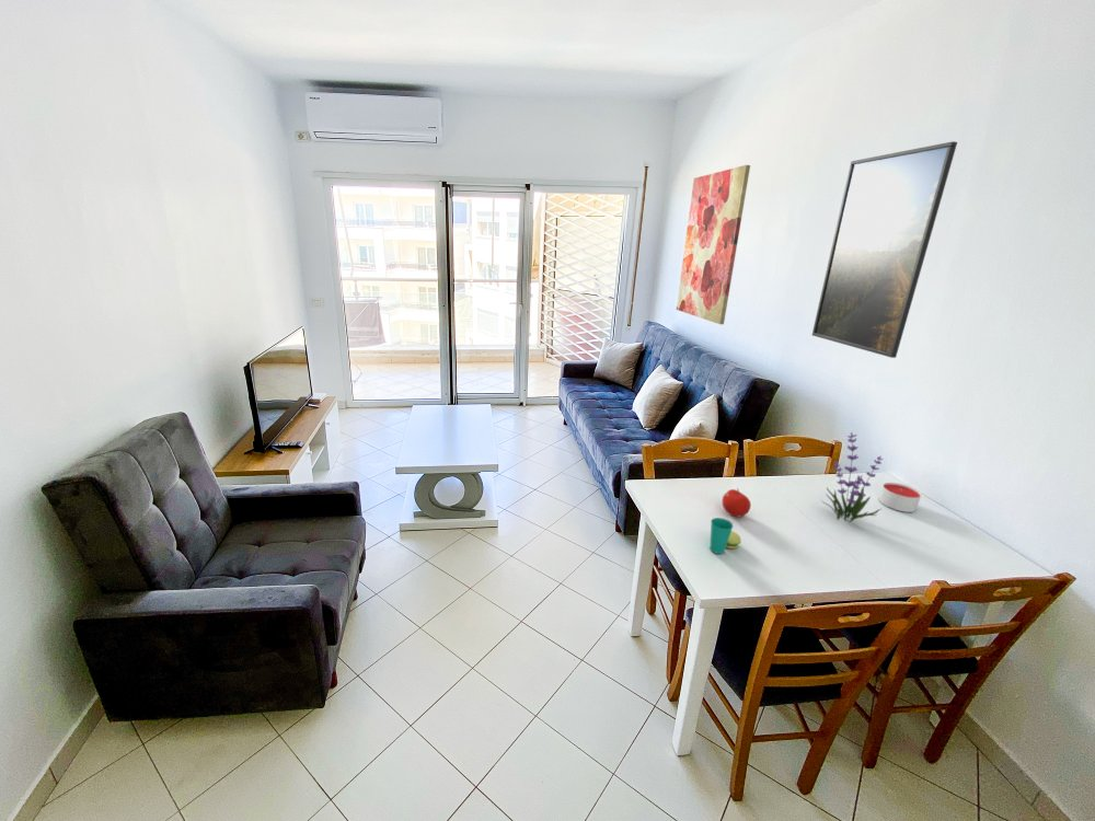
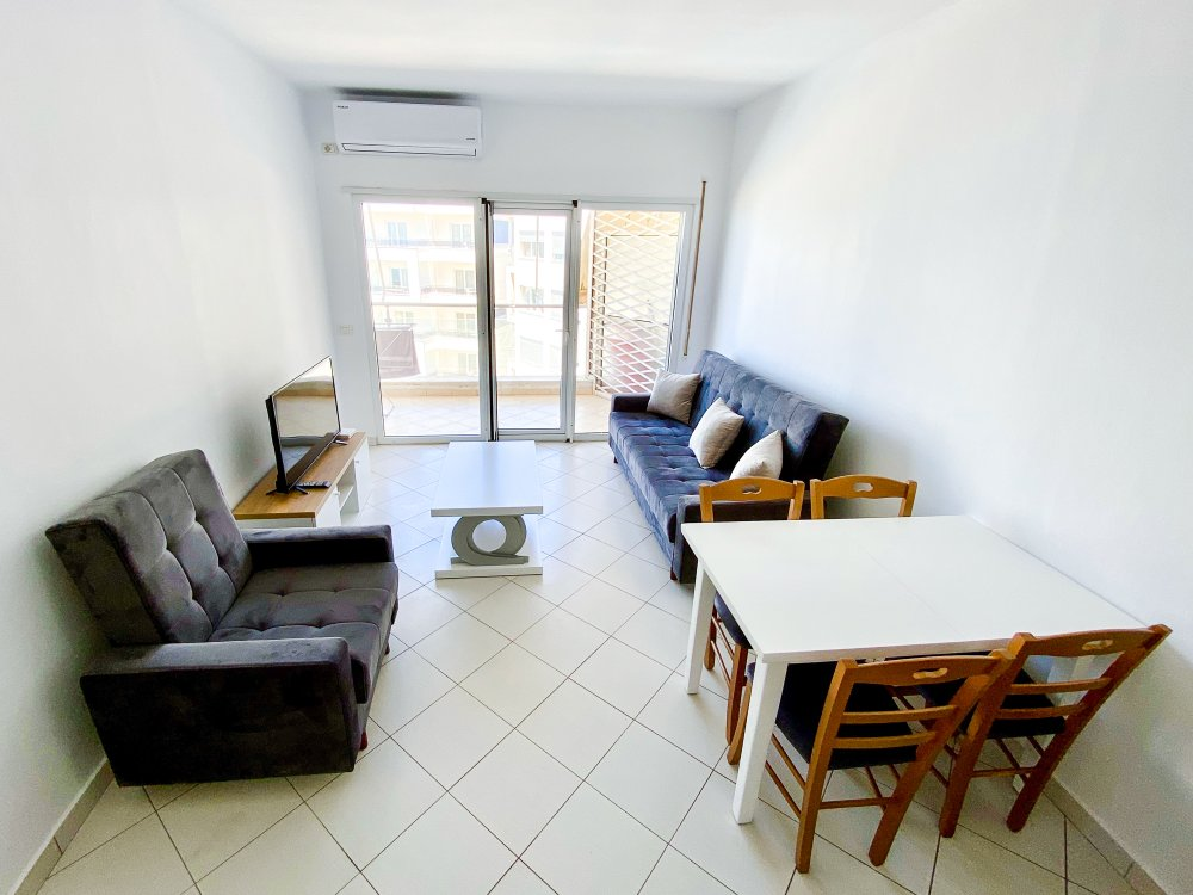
- plant (854, 481)
- wall art (707, 247)
- cup (725, 533)
- candle (899, 496)
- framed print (872, 254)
- fruit (736, 501)
